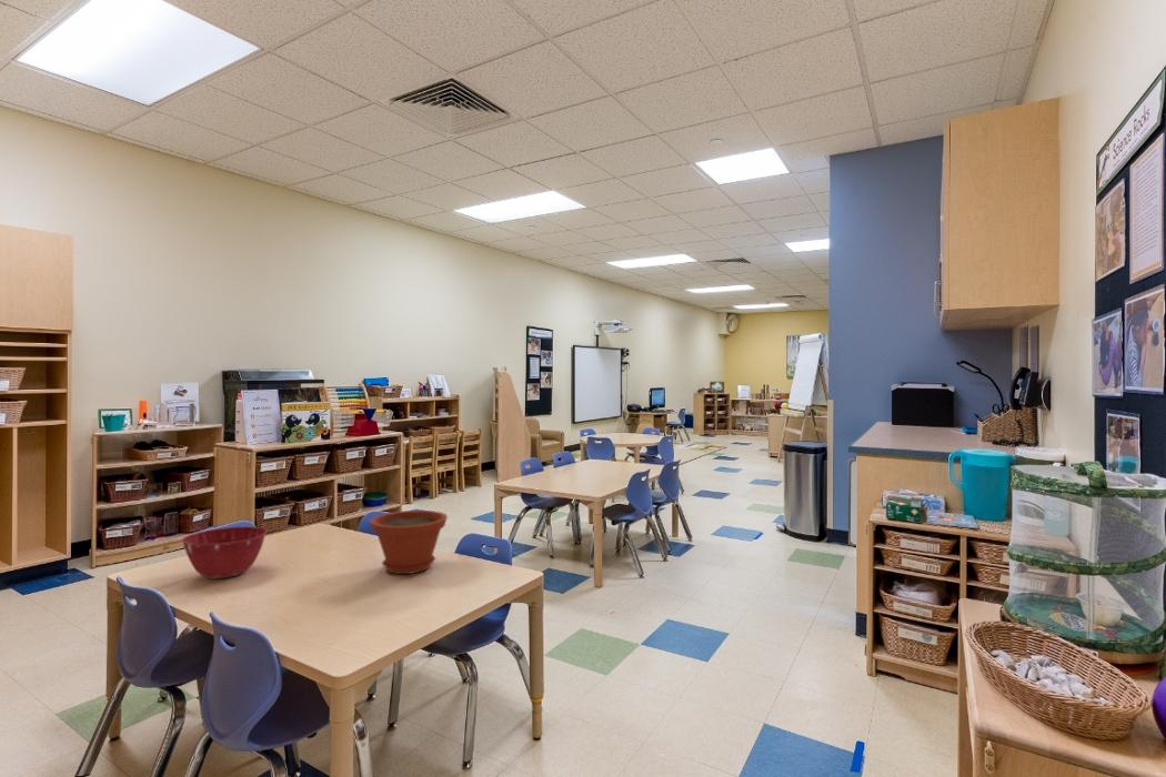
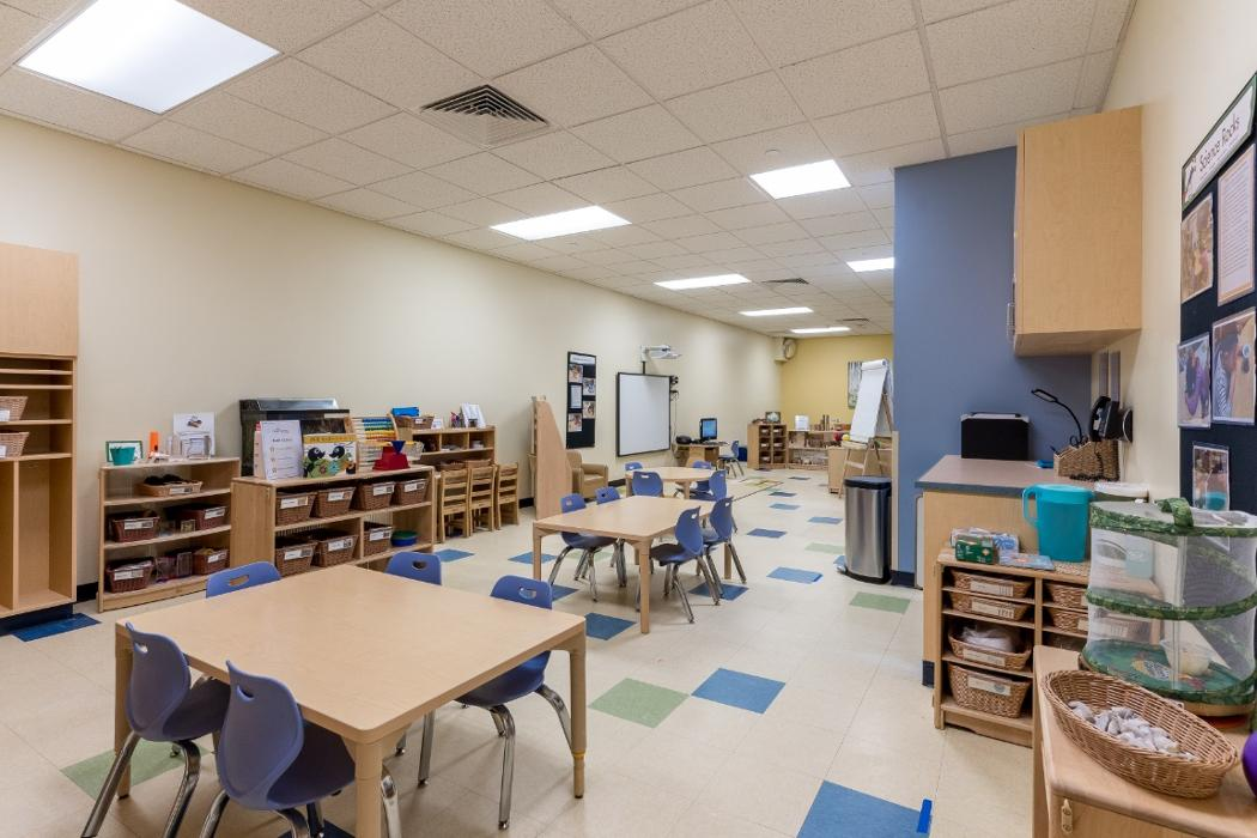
- mixing bowl (225, 553)
- plant pot (409, 543)
